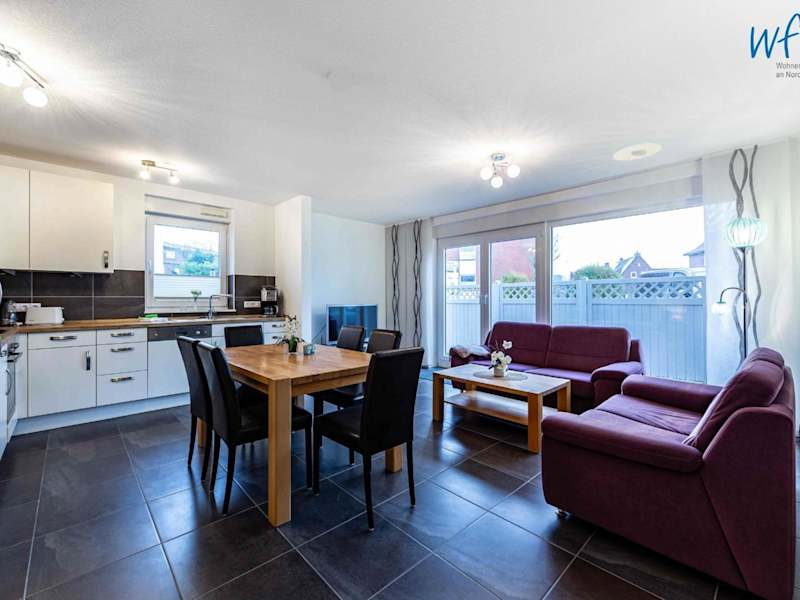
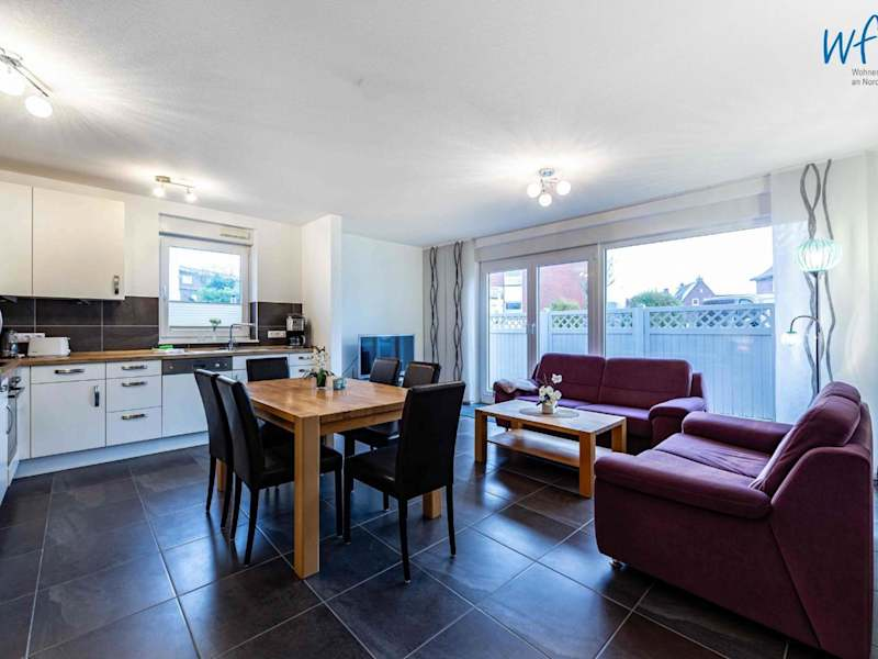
- recessed light (636, 150)
